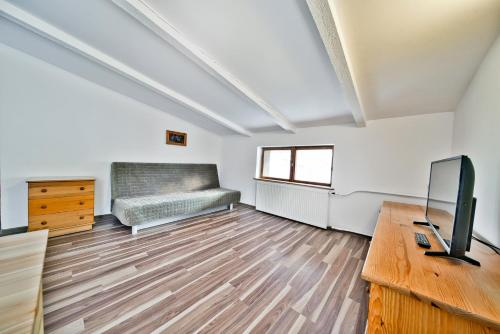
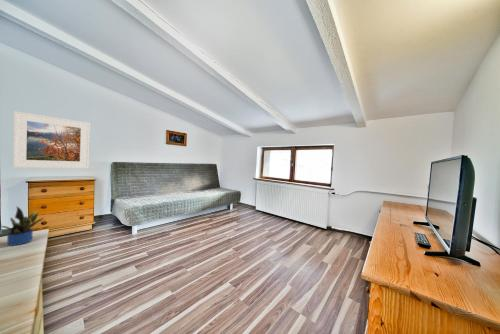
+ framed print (55, 142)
+ potted plant (23, 223)
